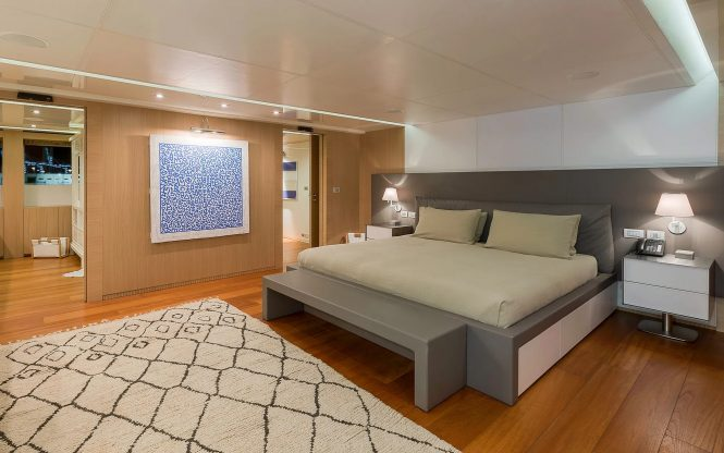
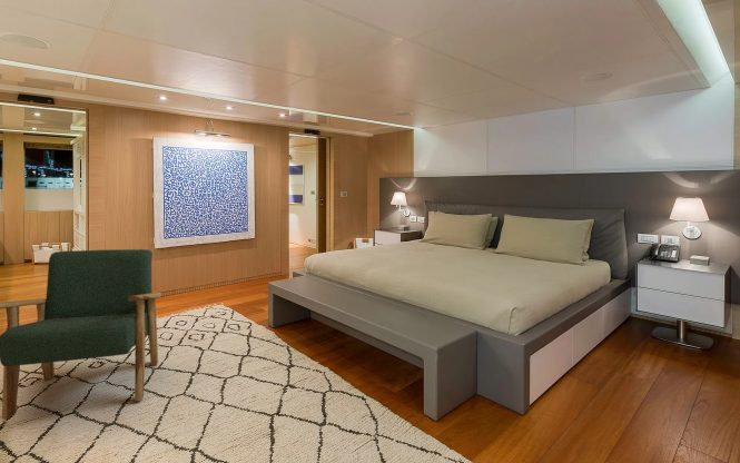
+ armchair (88, 322)
